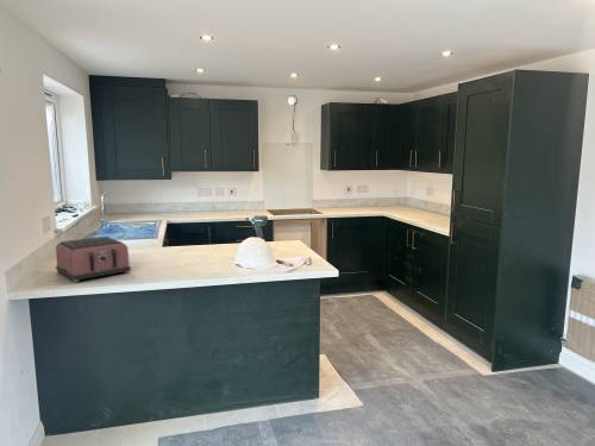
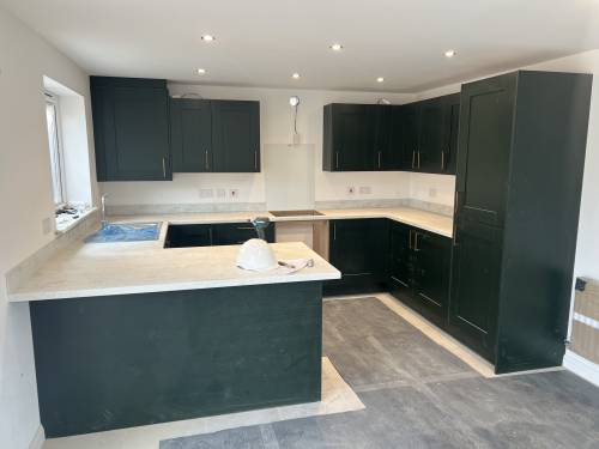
- toaster (93, 257)
